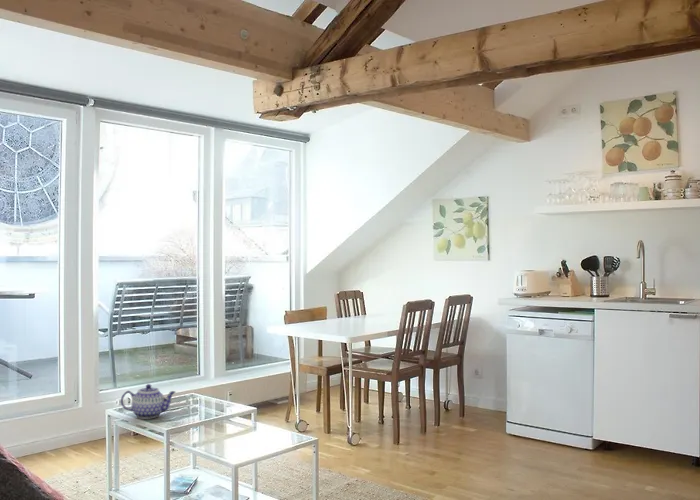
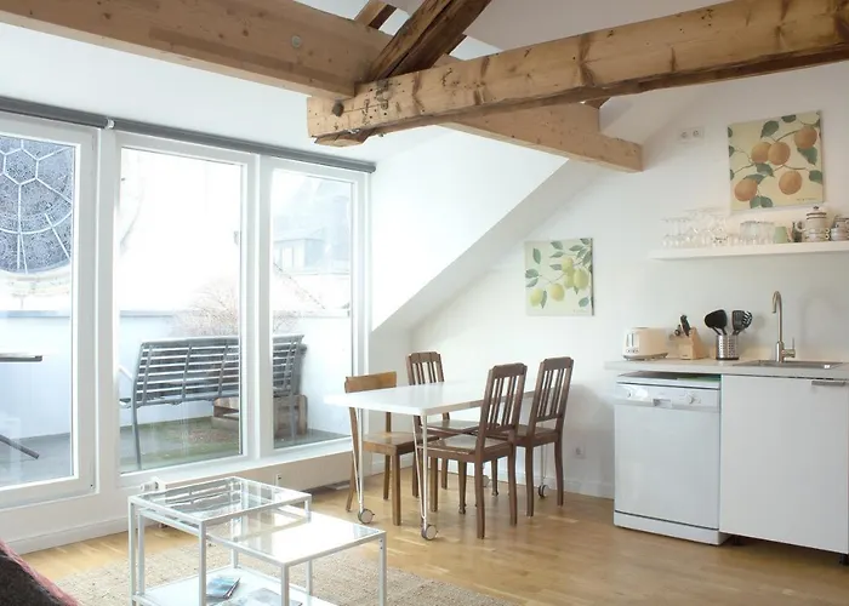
- teapot (148, 400)
